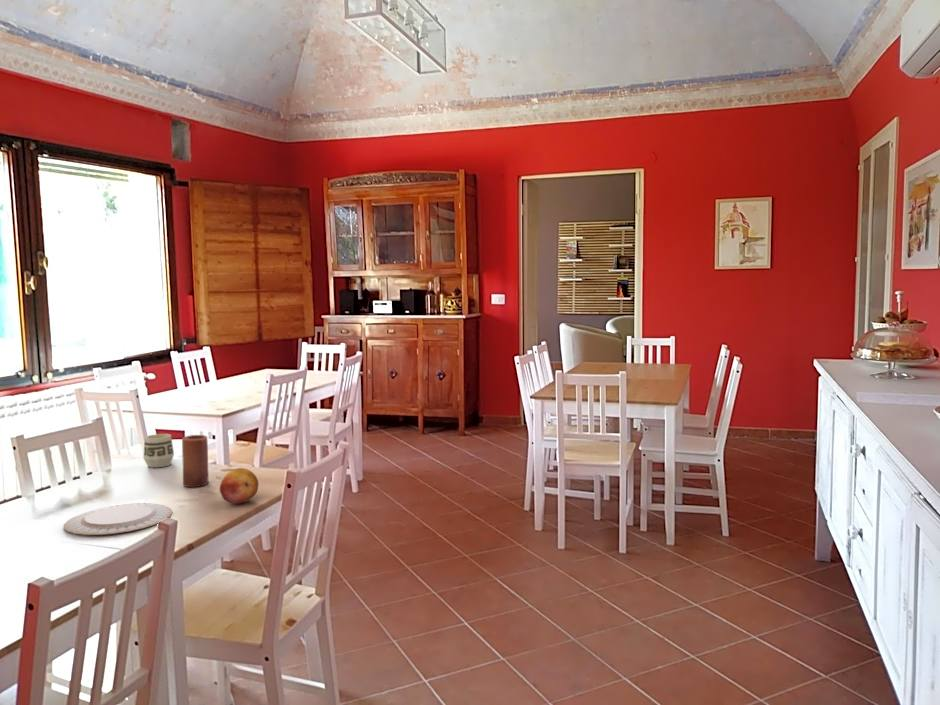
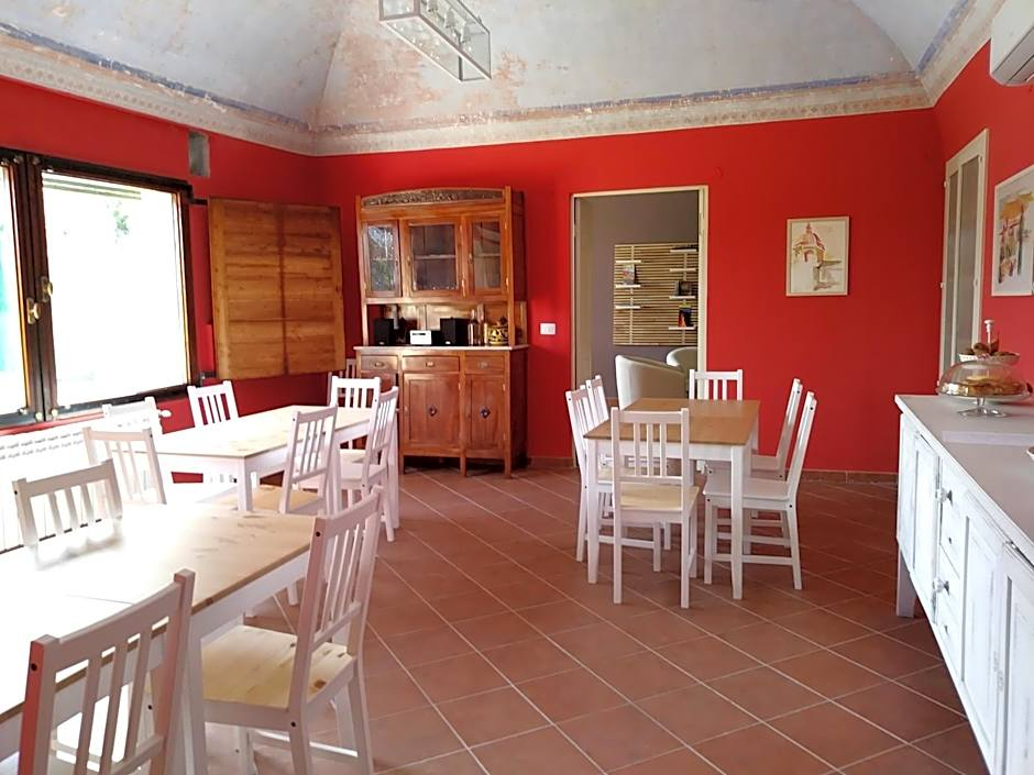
- candle (195, 460)
- chinaware (119, 516)
- fruit (239, 484)
- cup (158, 450)
